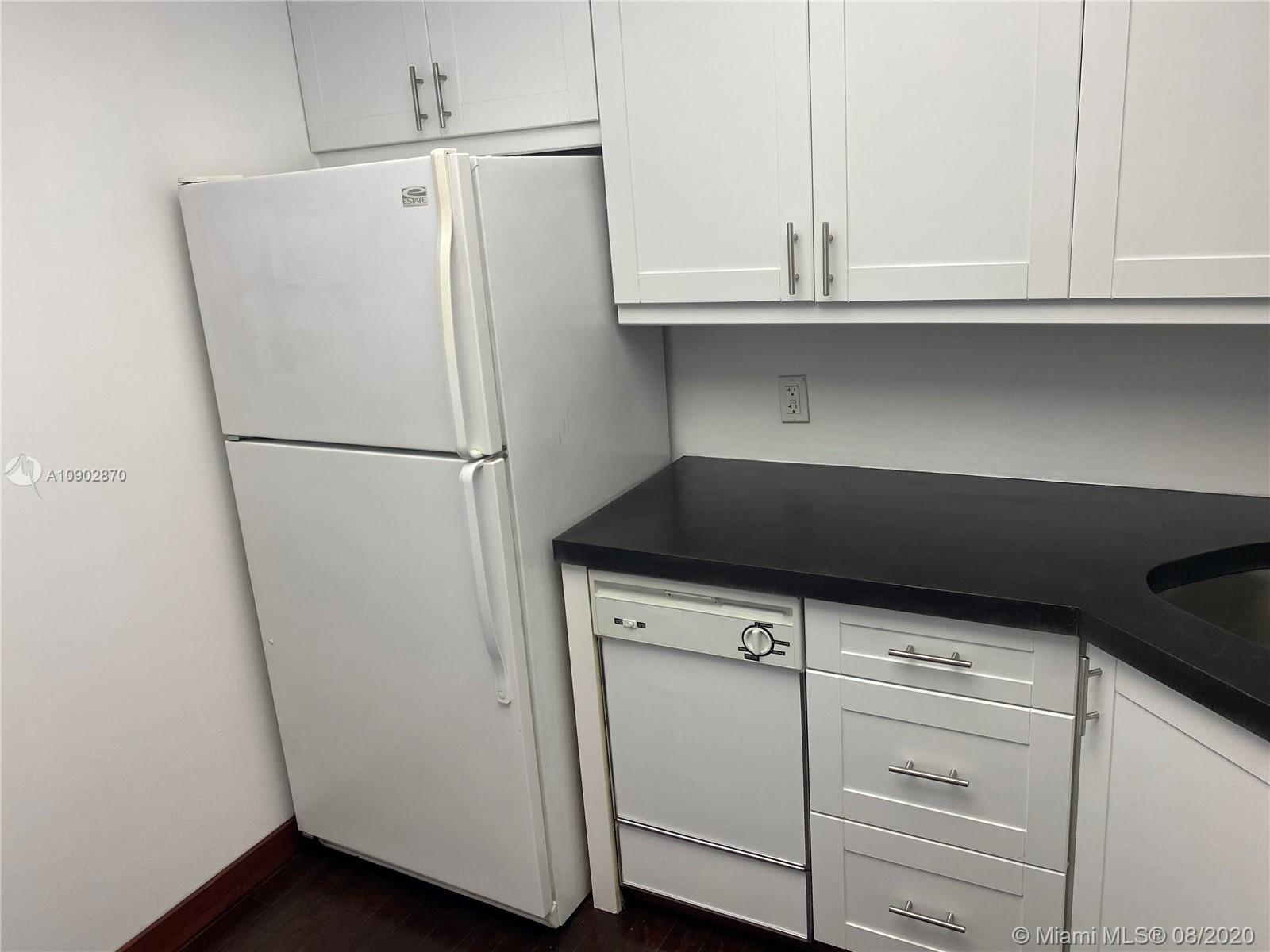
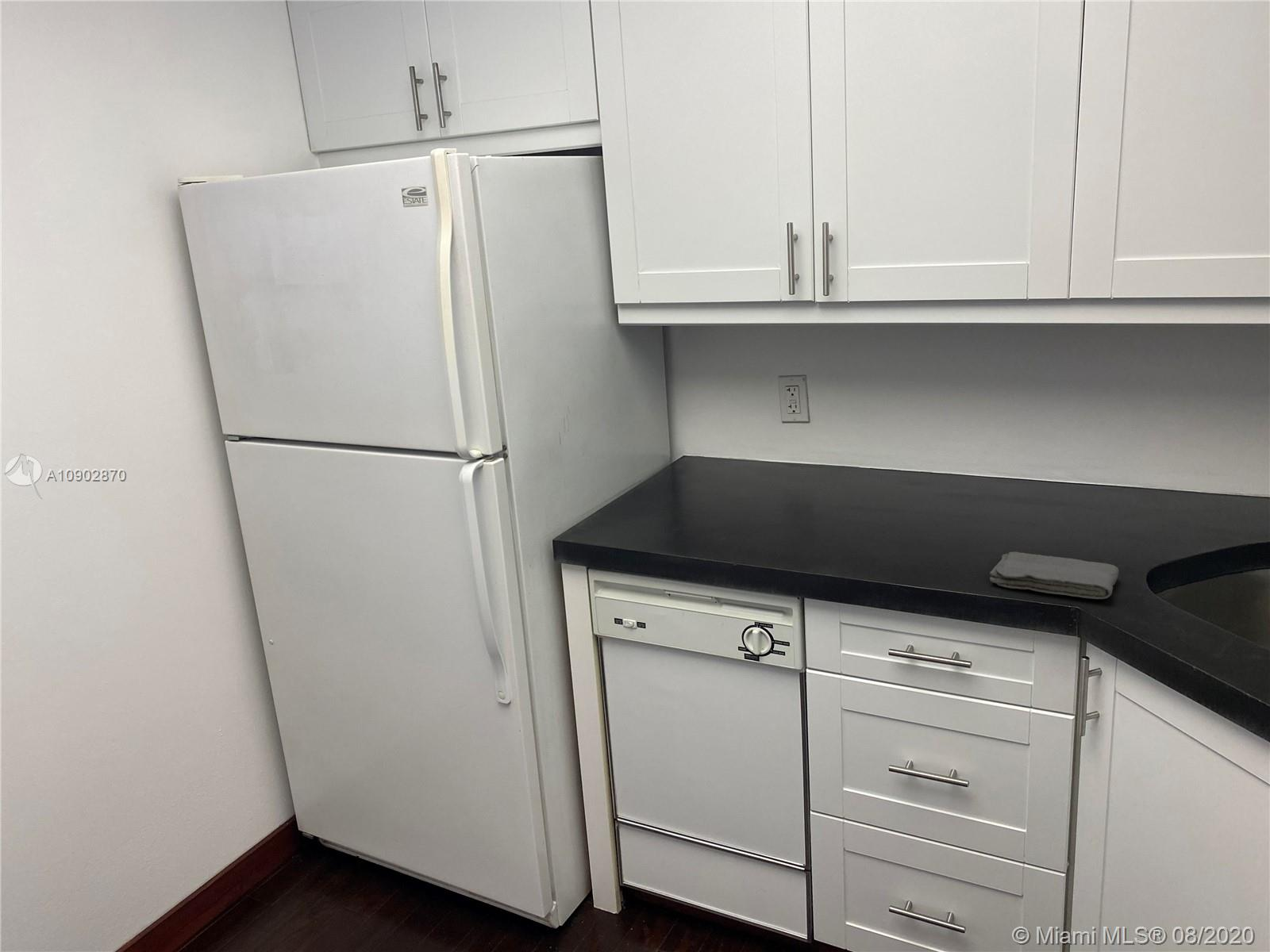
+ washcloth (1054, 573)
